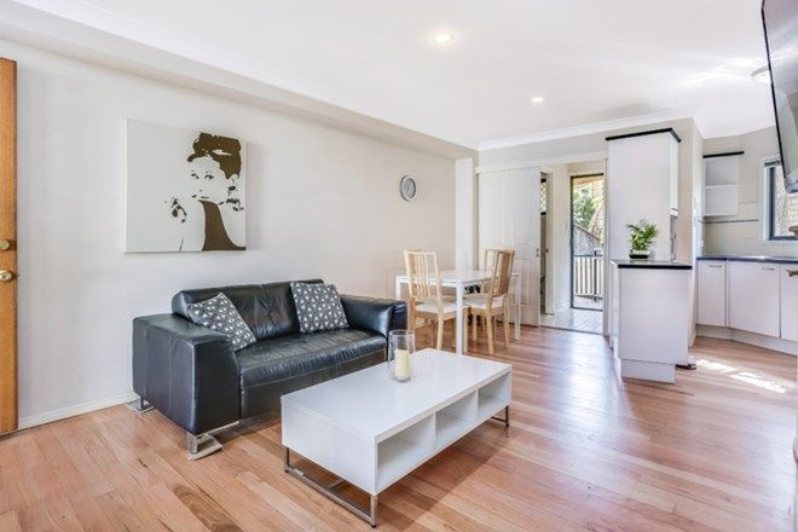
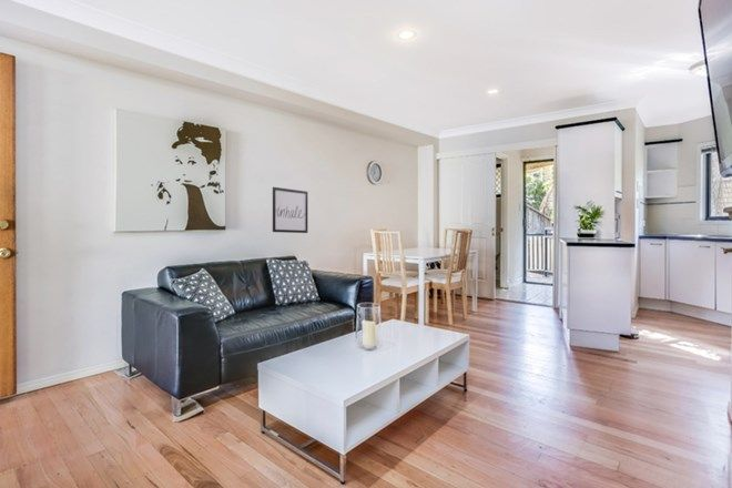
+ wall art (291, 211)
